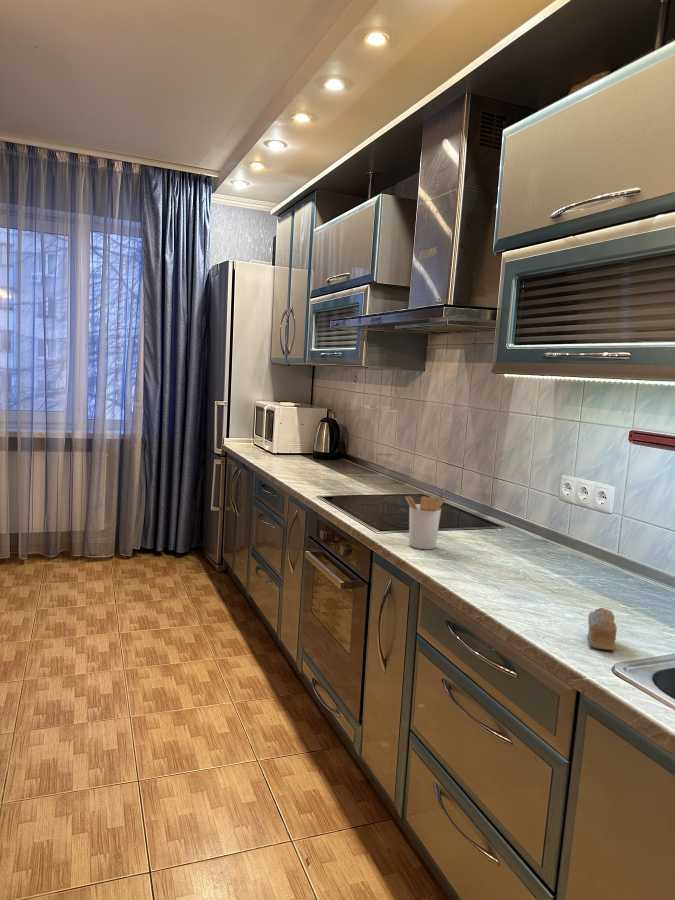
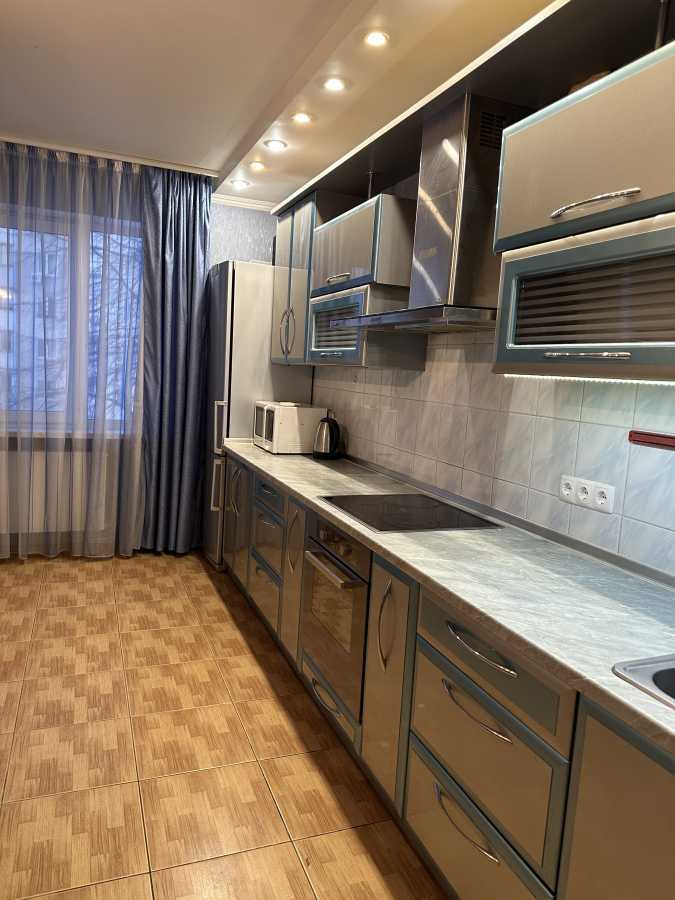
- utensil holder (426, 519)
- cake slice (602, 627)
